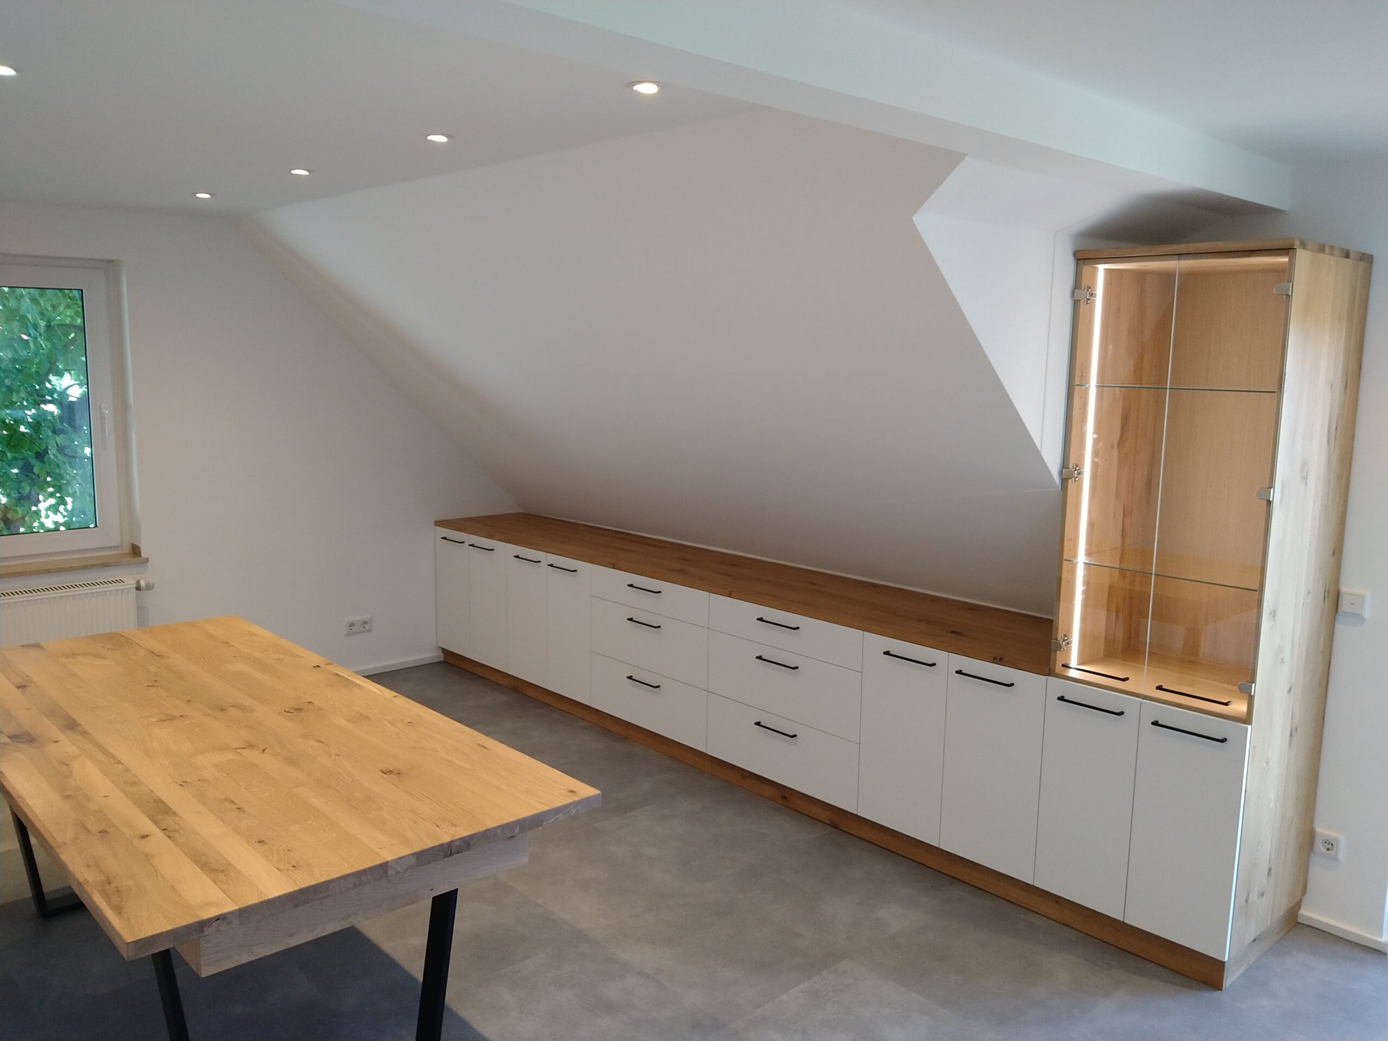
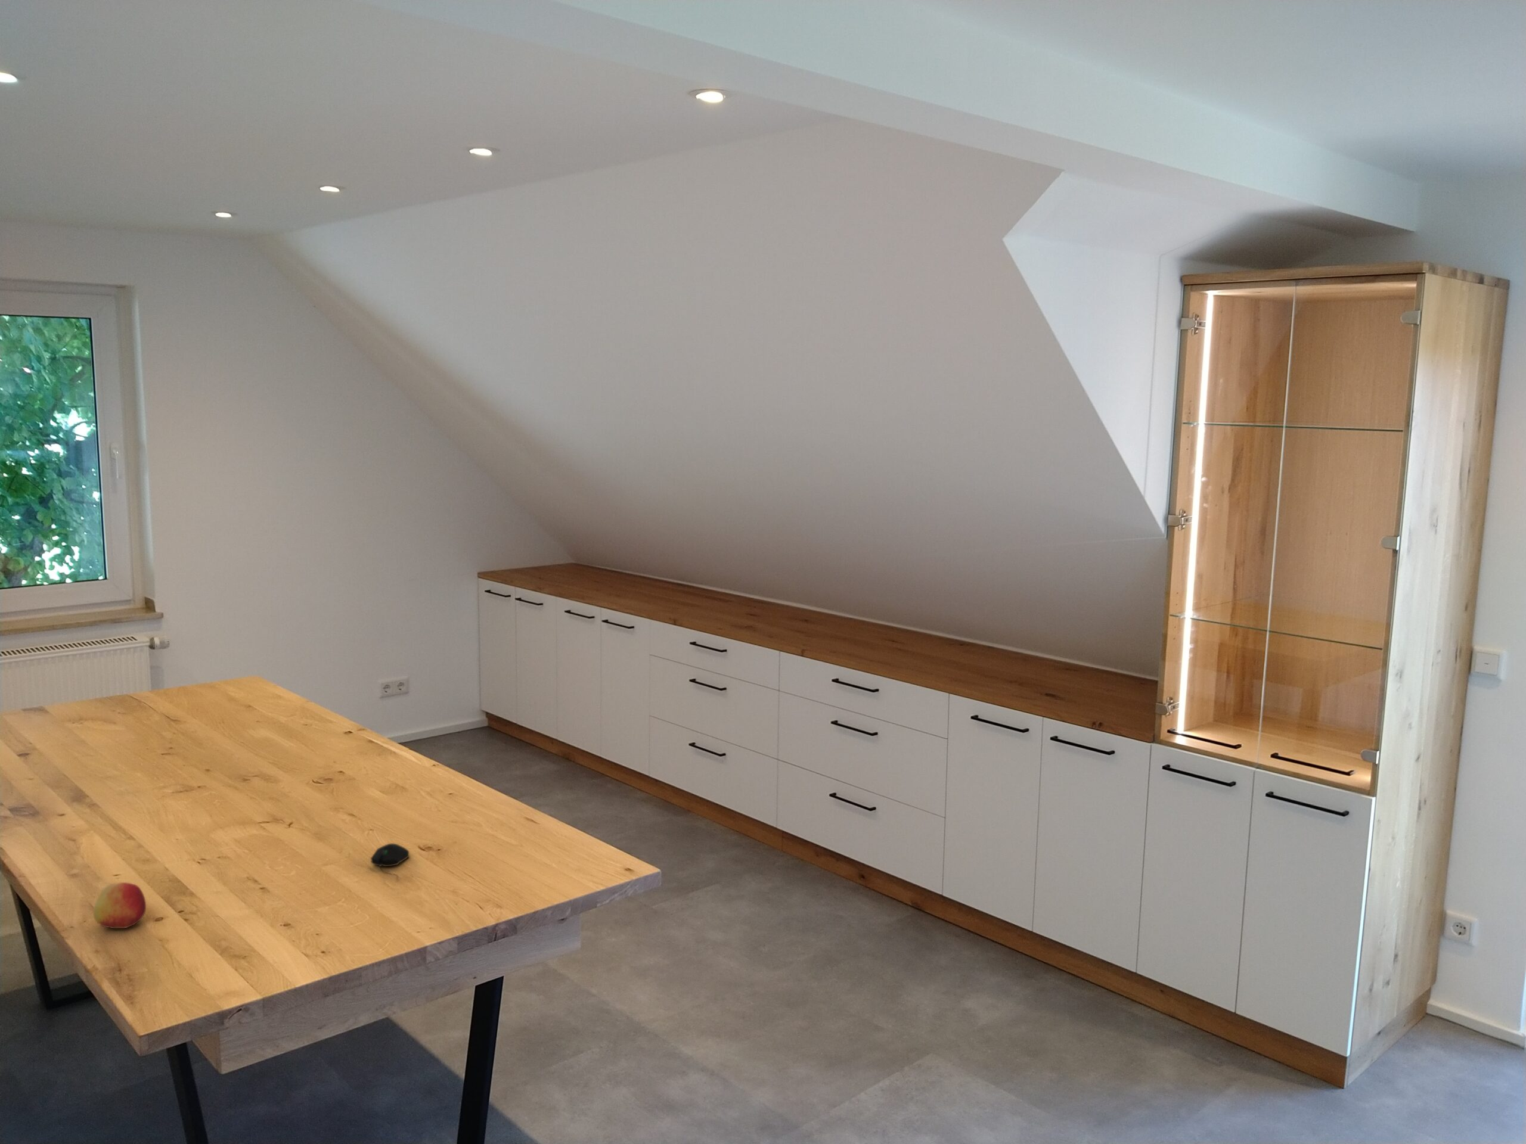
+ computer mouse (391, 857)
+ apple (119, 904)
